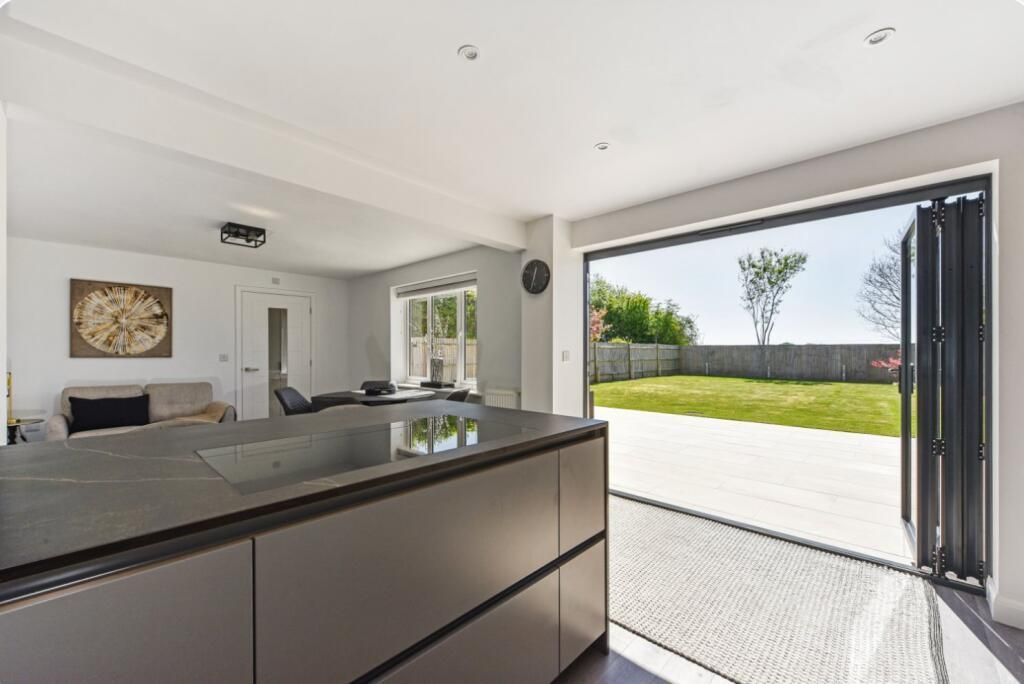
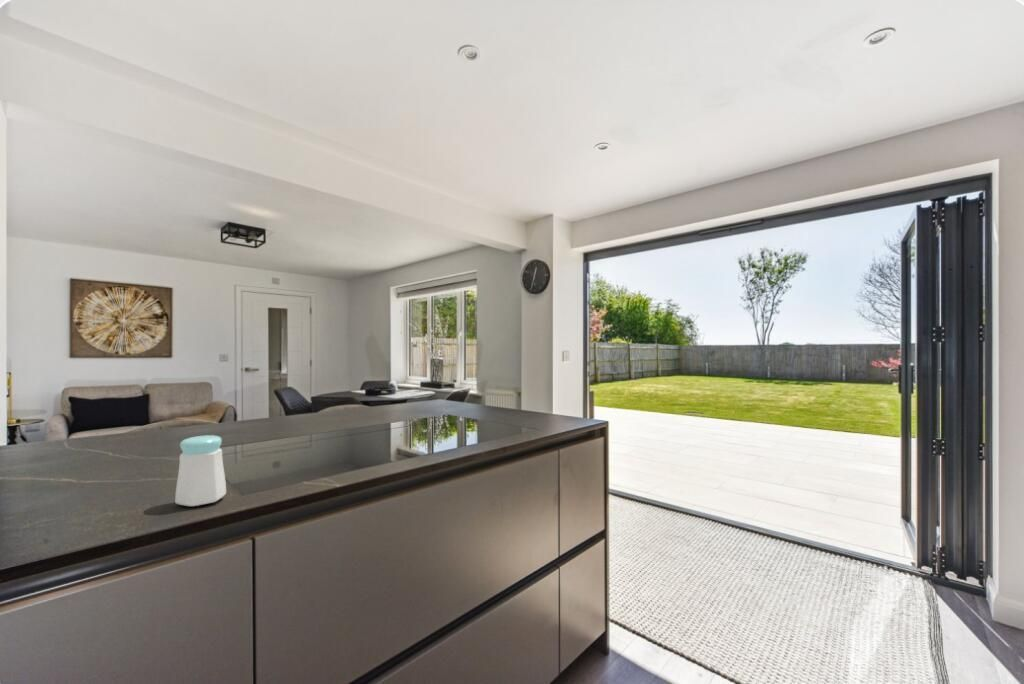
+ salt shaker (201, 469)
